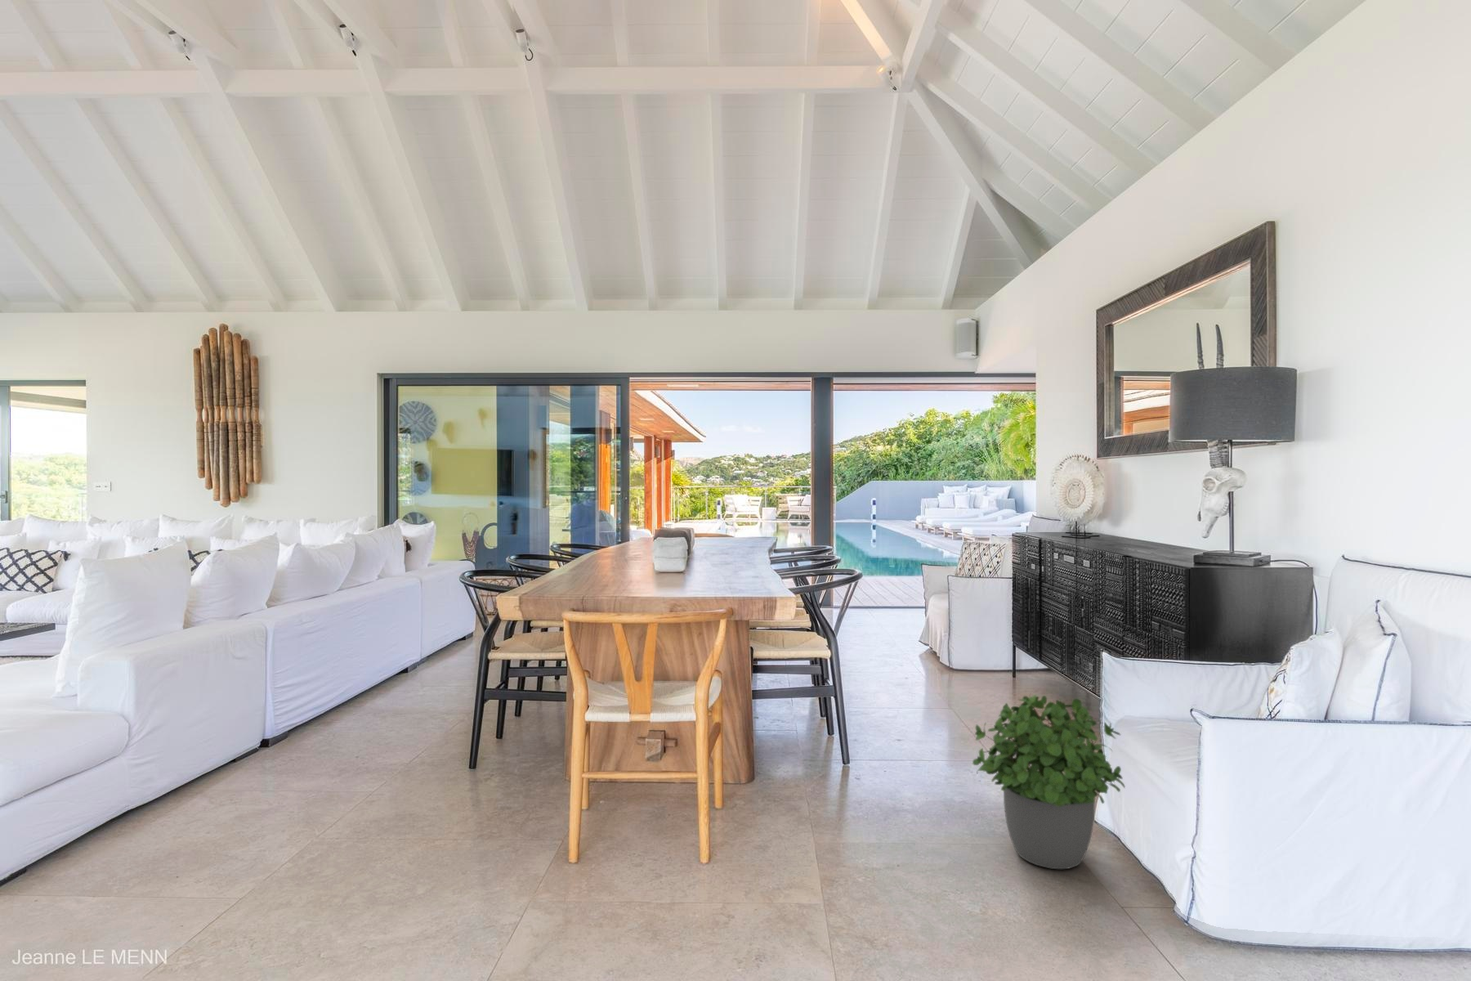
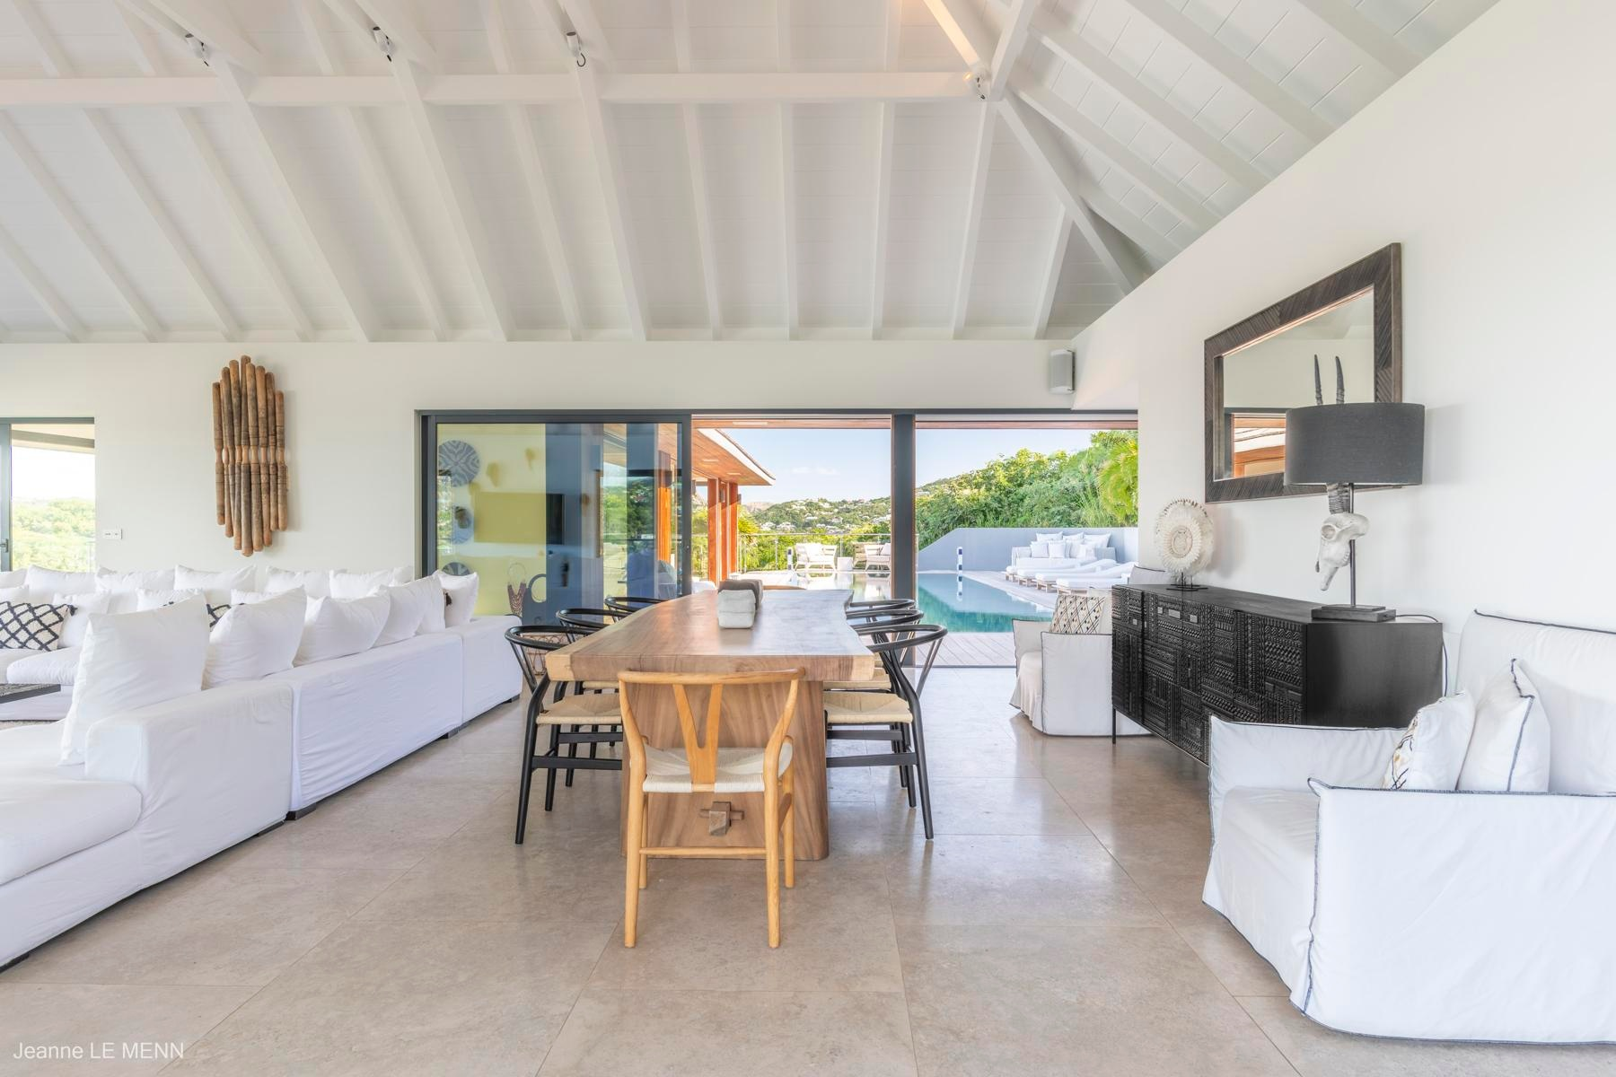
- potted plant (1045, 774)
